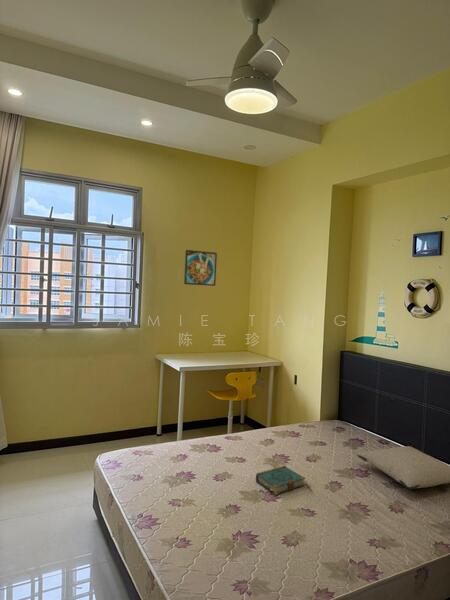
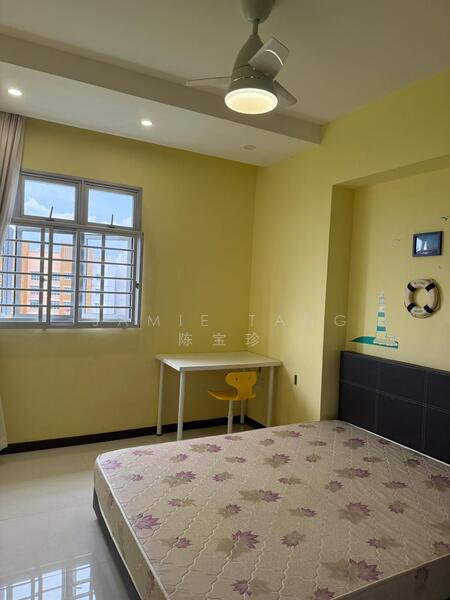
- pillow (409, 465)
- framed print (200, 268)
- book (279, 479)
